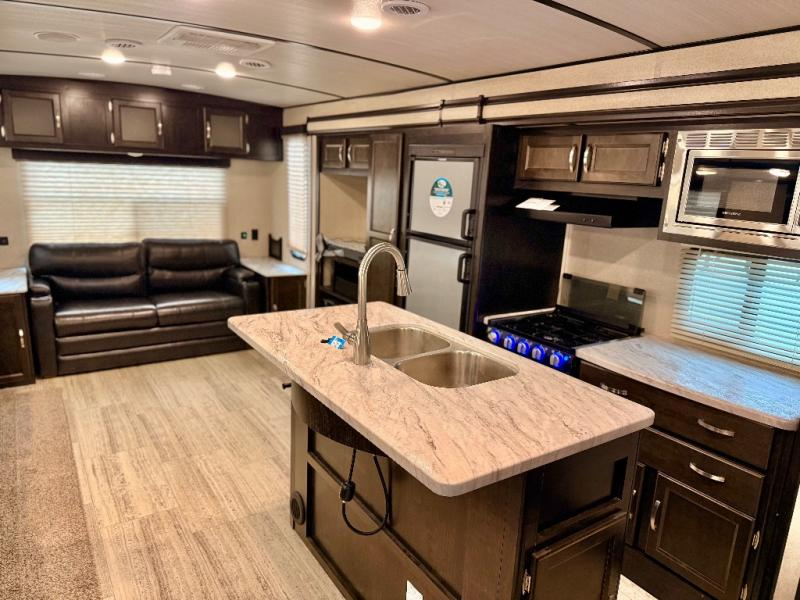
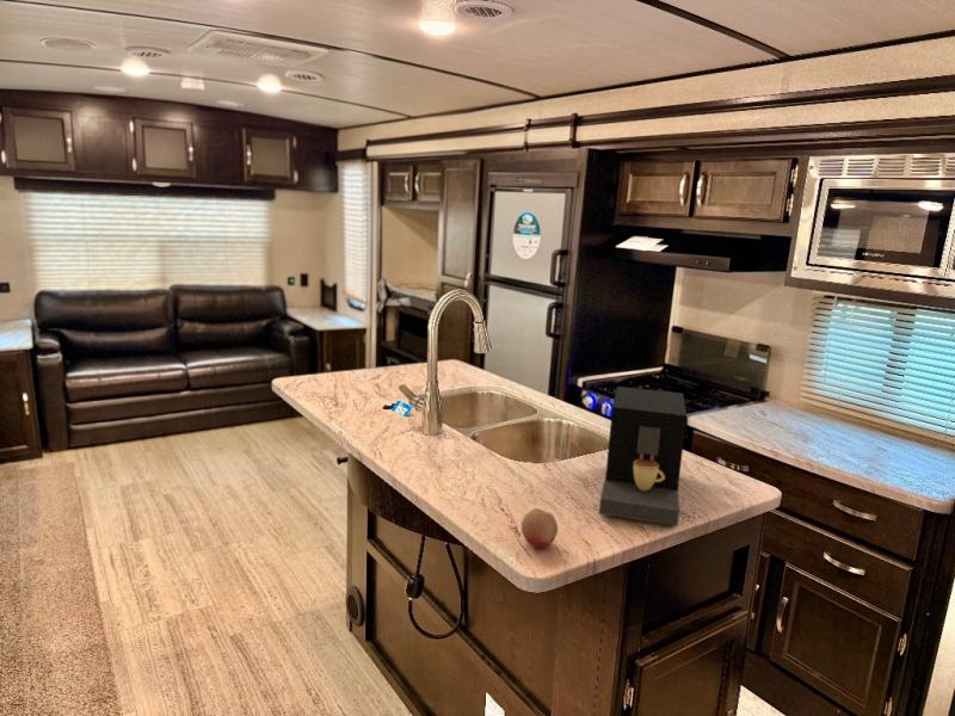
+ fruit (538, 526)
+ coffee maker (643, 450)
